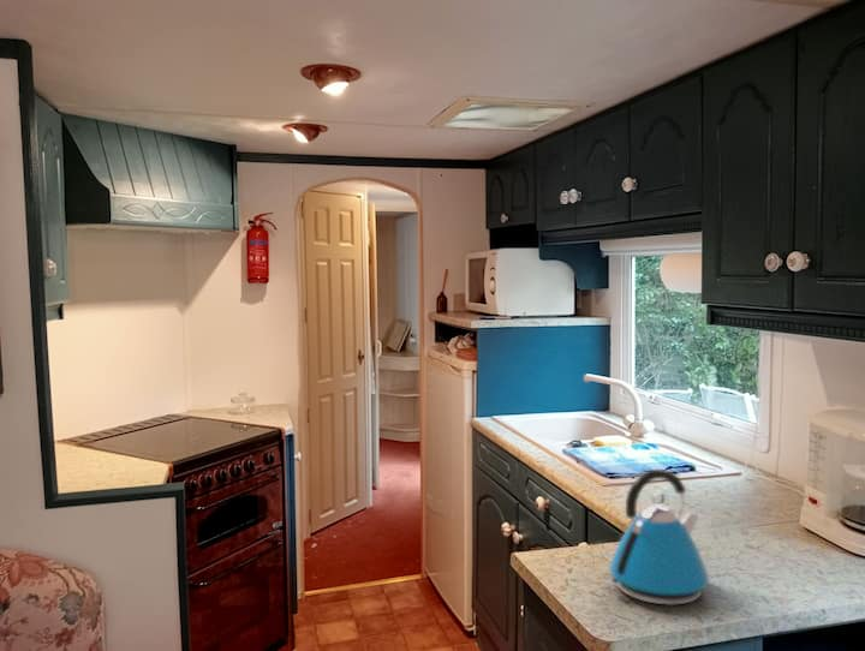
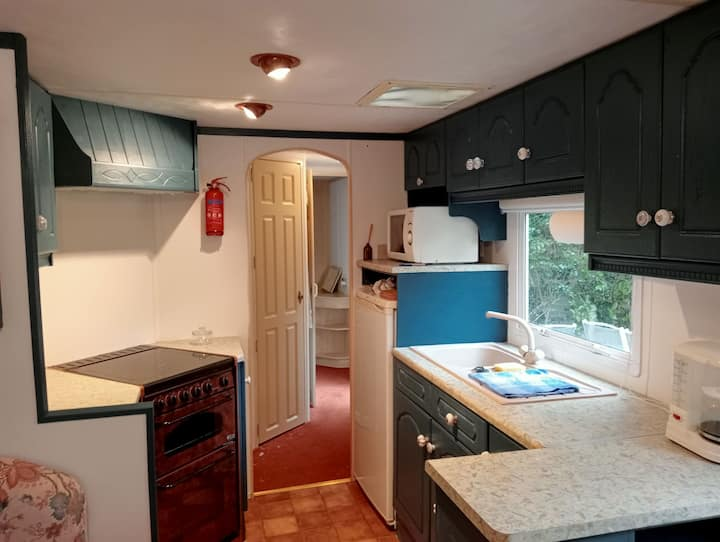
- kettle (655, 527)
